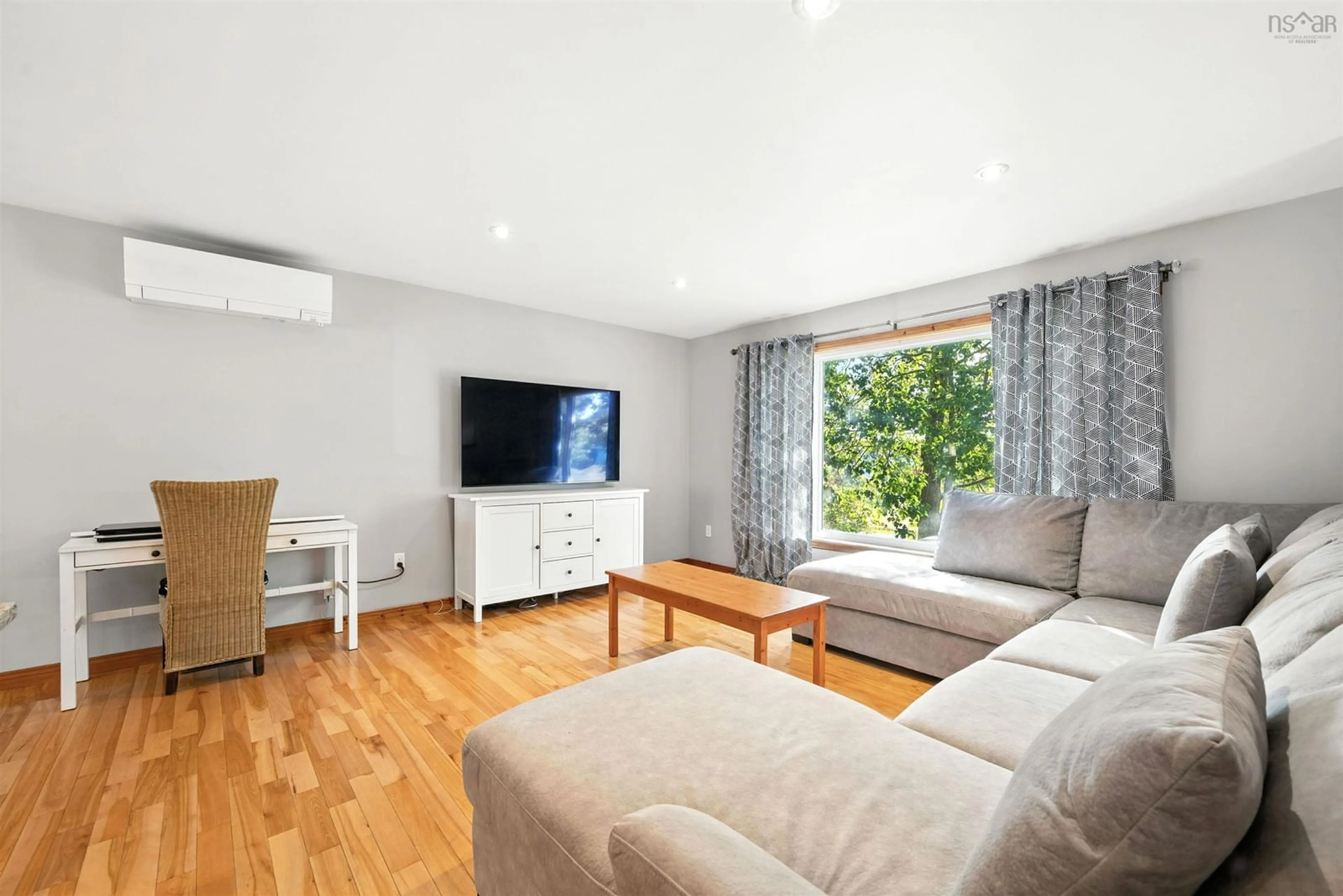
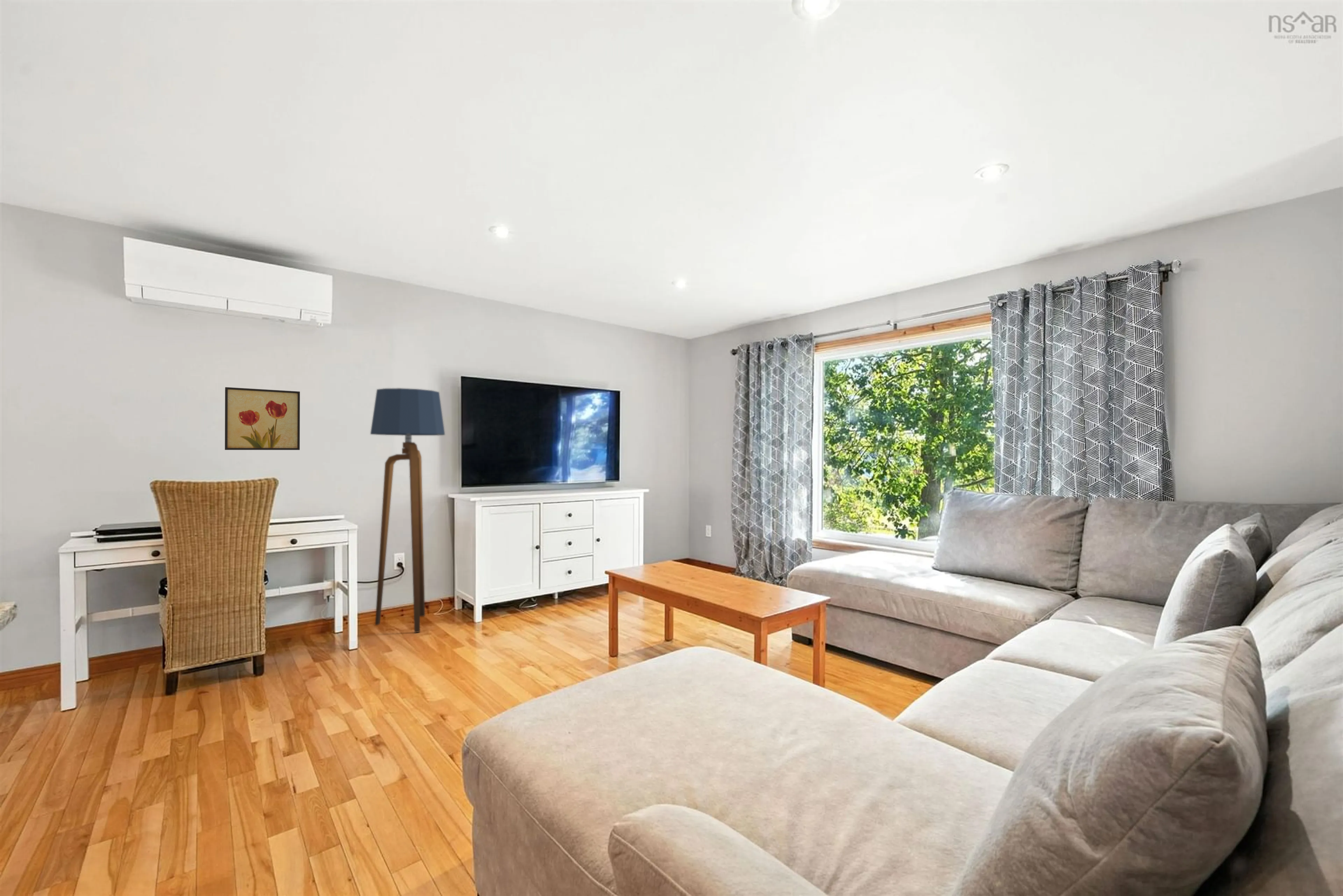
+ wall art (263, 420)
+ floor lamp (411, 508)
